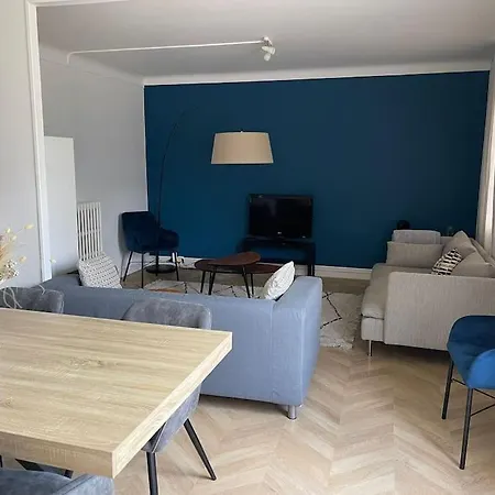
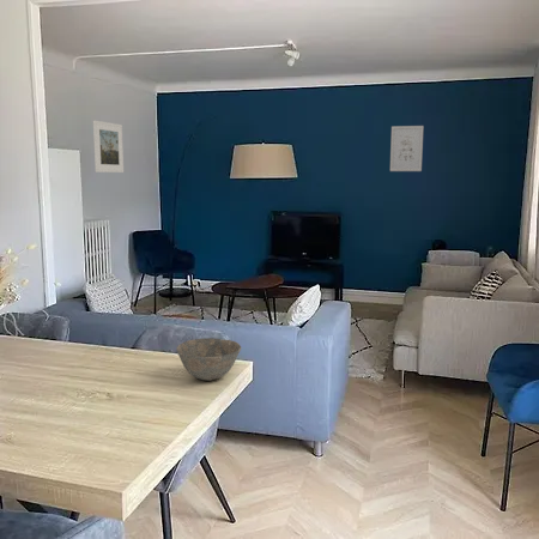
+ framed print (109, 147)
+ wall art (406, 149)
+ bowl (208, 362)
